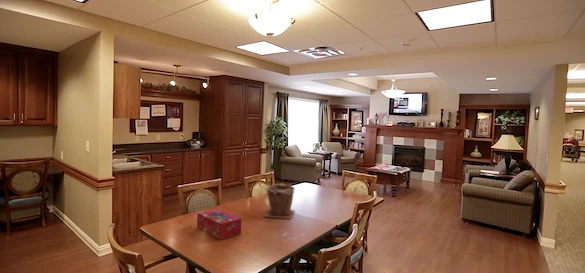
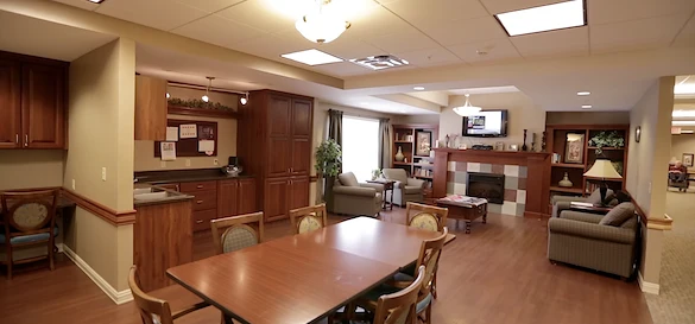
- tissue box (218, 223)
- plant pot (280, 200)
